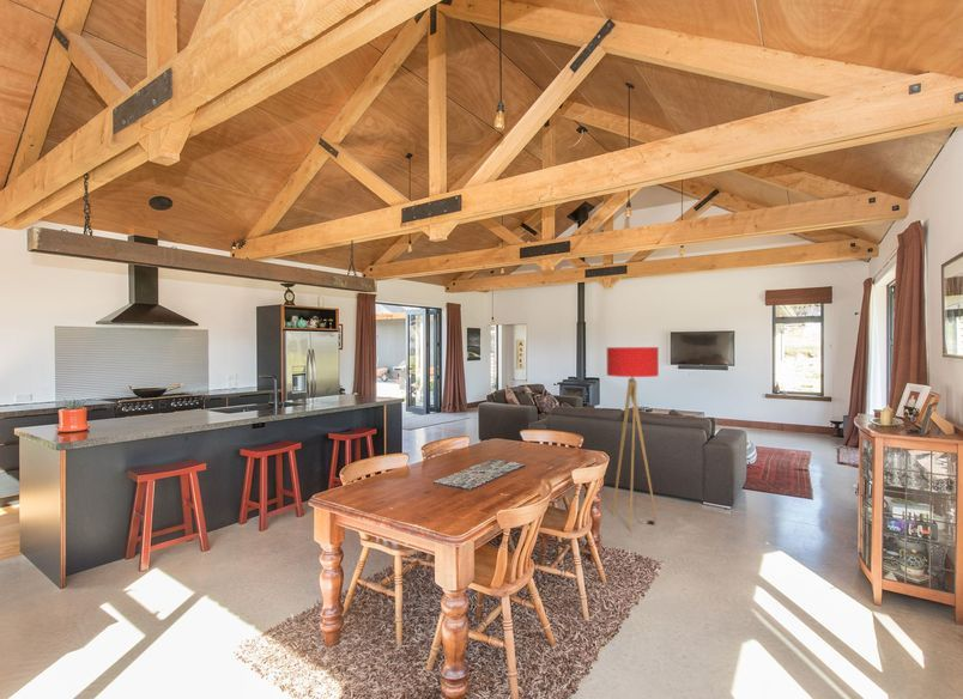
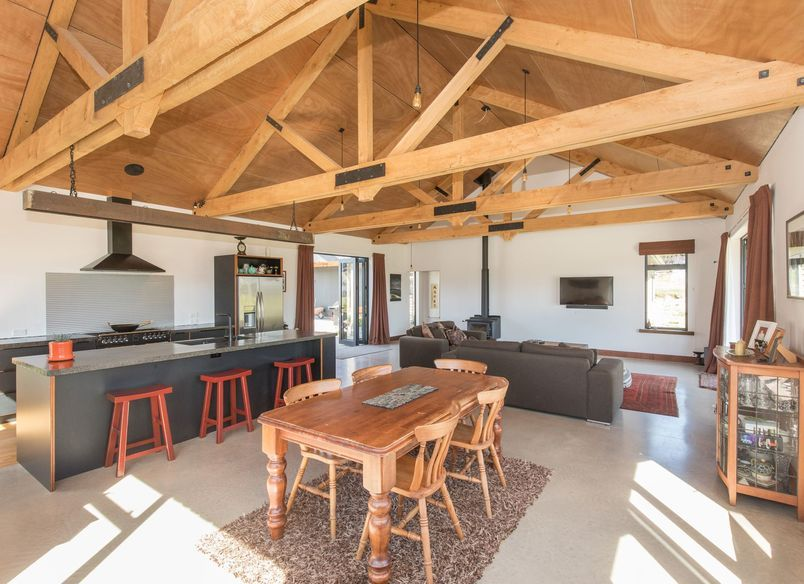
- floor lamp (632, 434)
